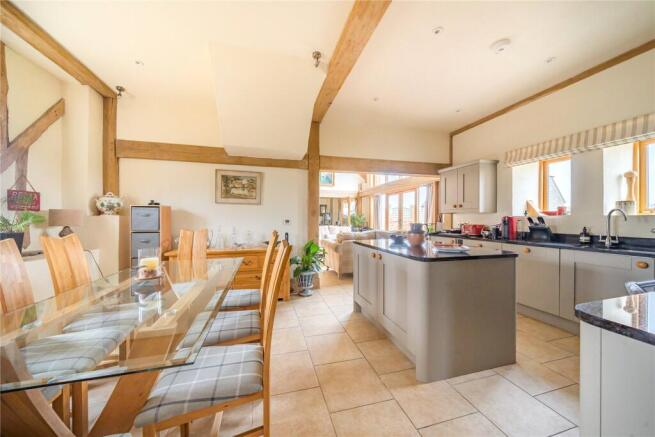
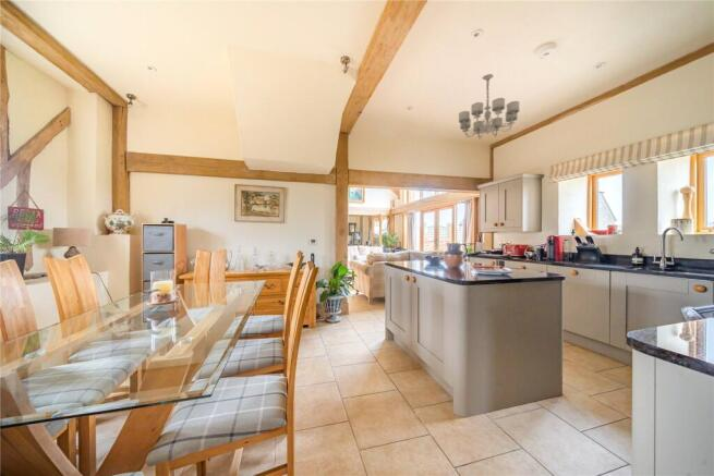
+ chandelier (487, 106)
